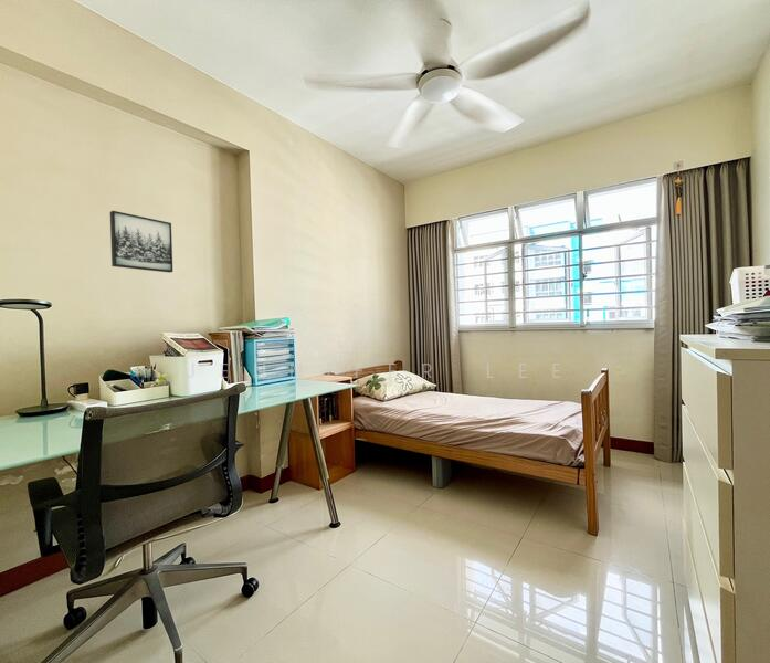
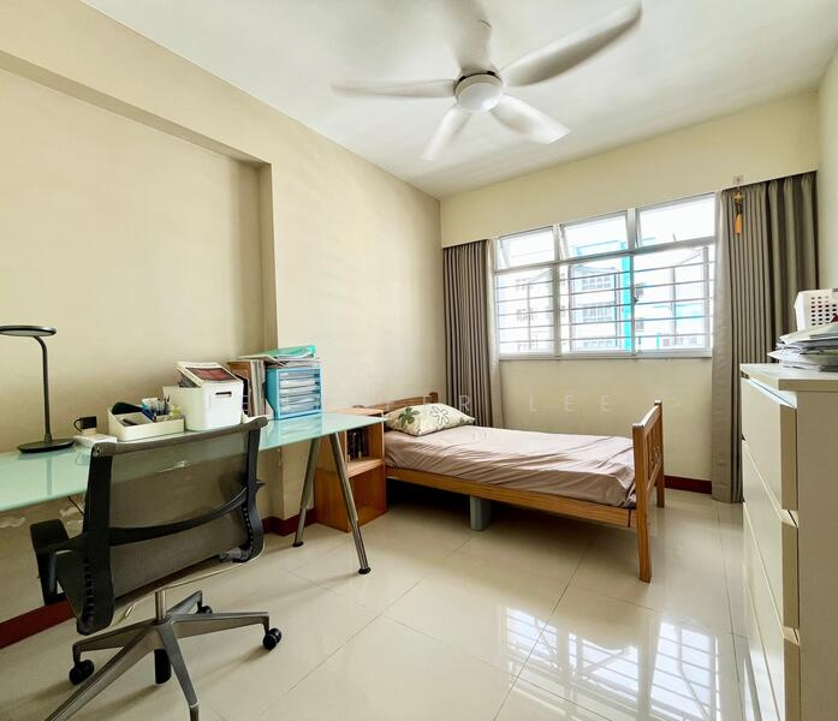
- wall art (143, 243)
